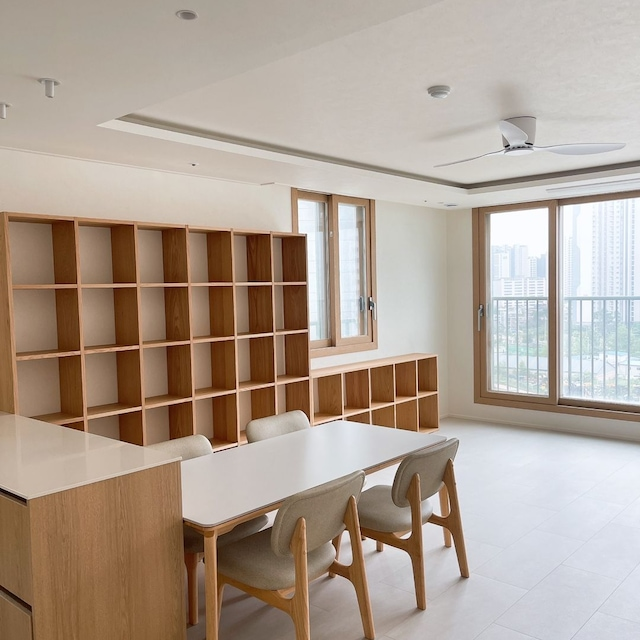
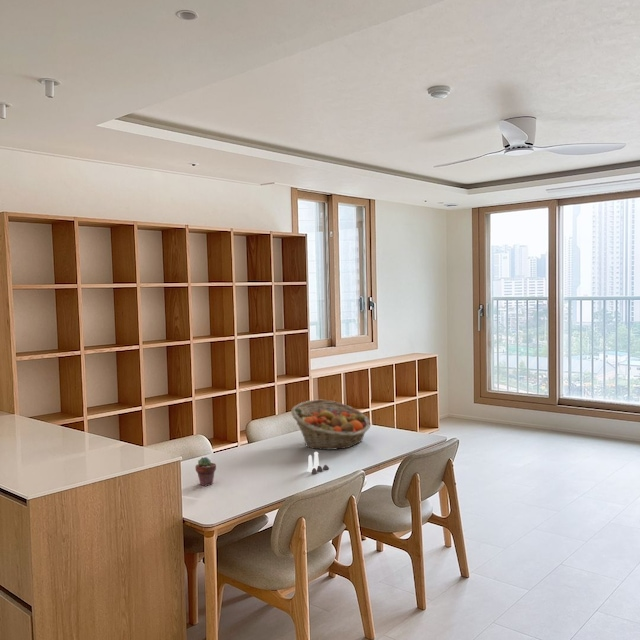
+ fruit basket (331, 423)
+ potted succulent (205, 470)
+ salt and pepper shaker set (317, 461)
